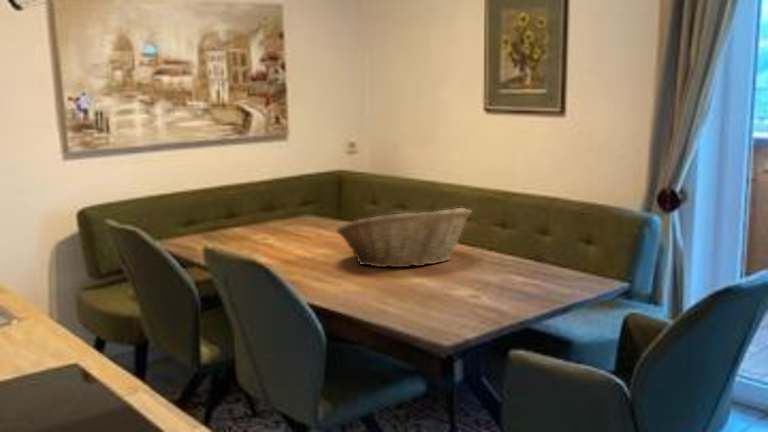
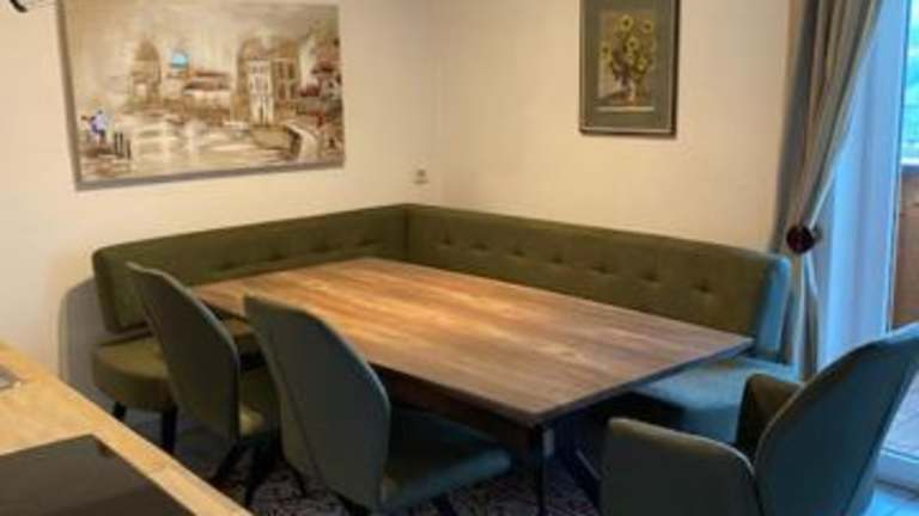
- fruit basket (405, 232)
